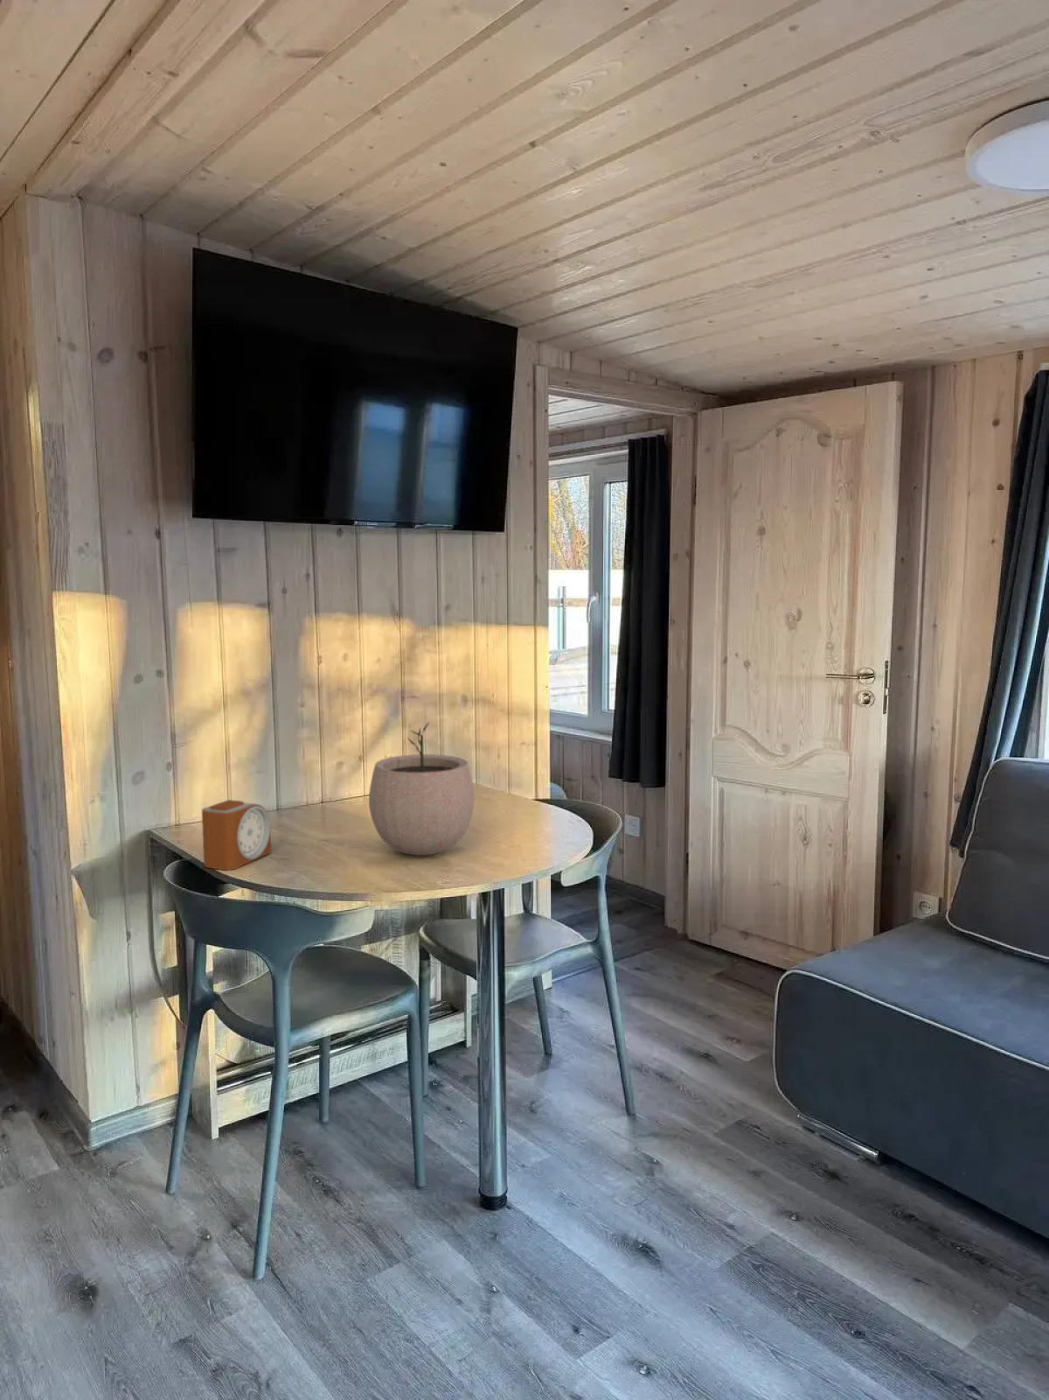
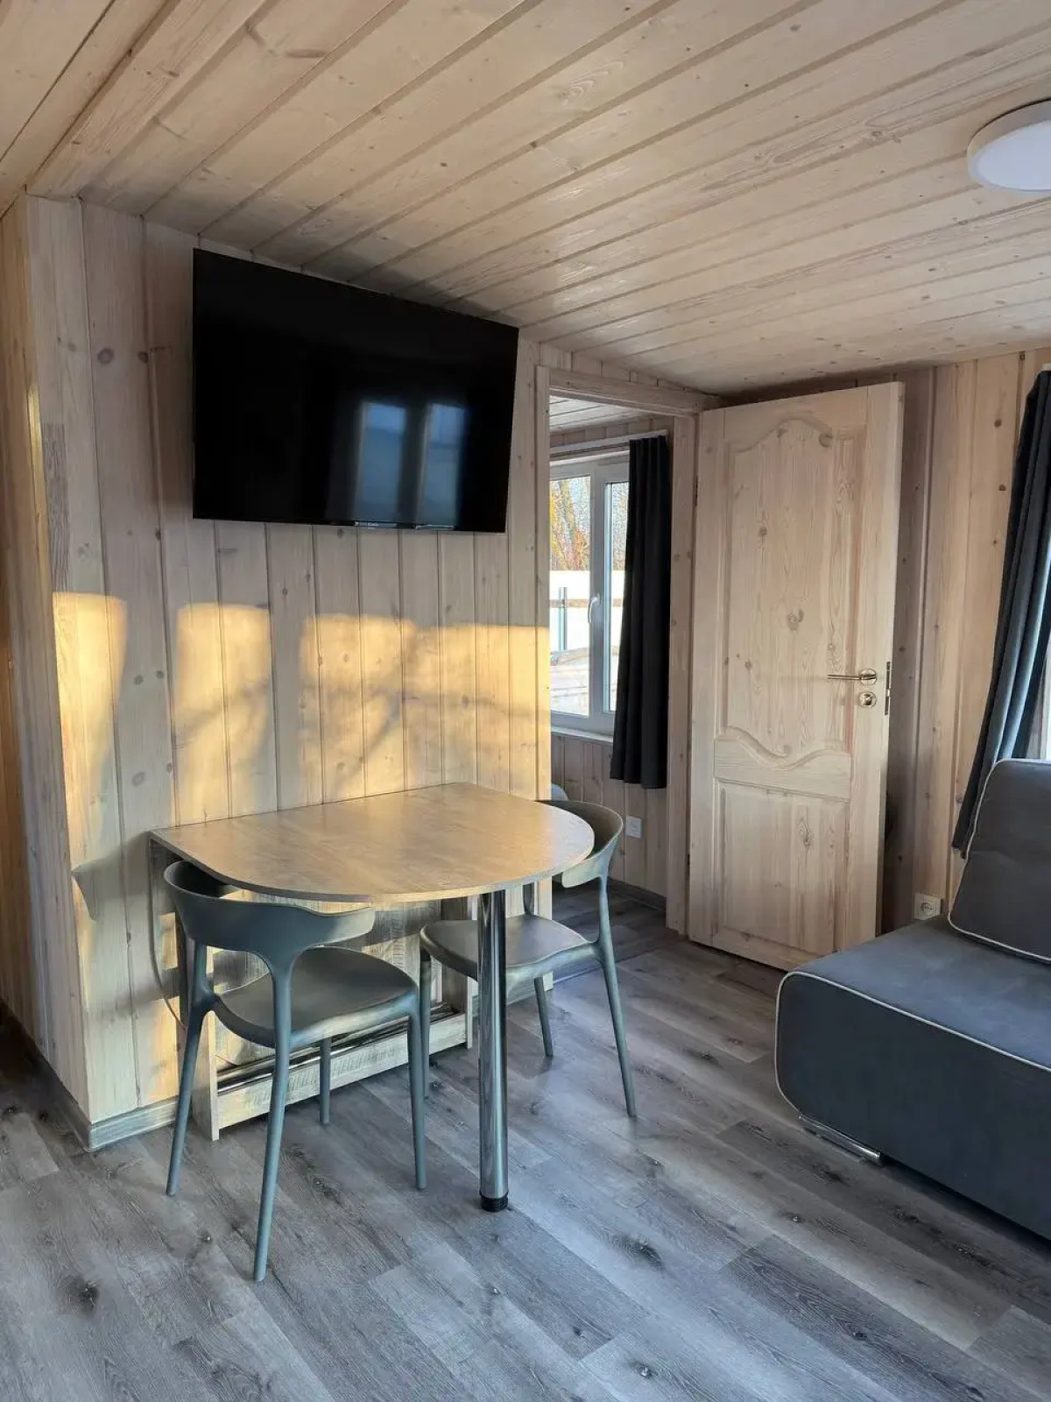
- alarm clock (236, 830)
- plant pot (421, 787)
